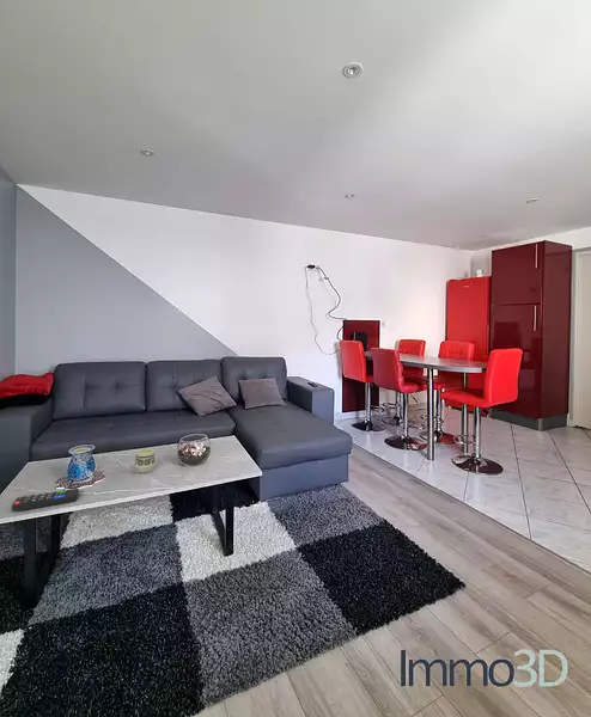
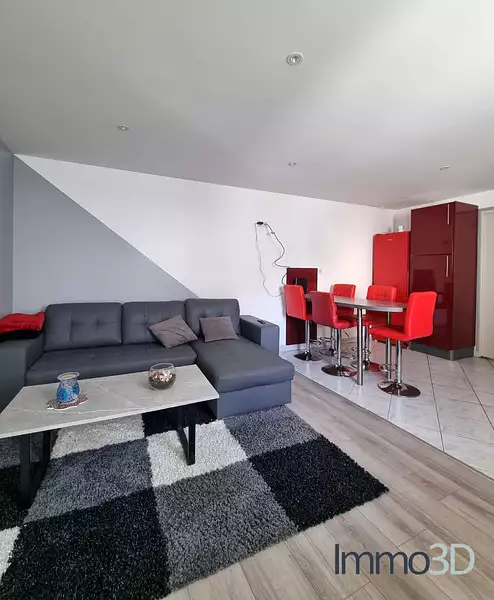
- remote control (47, 498)
- cup (145, 460)
